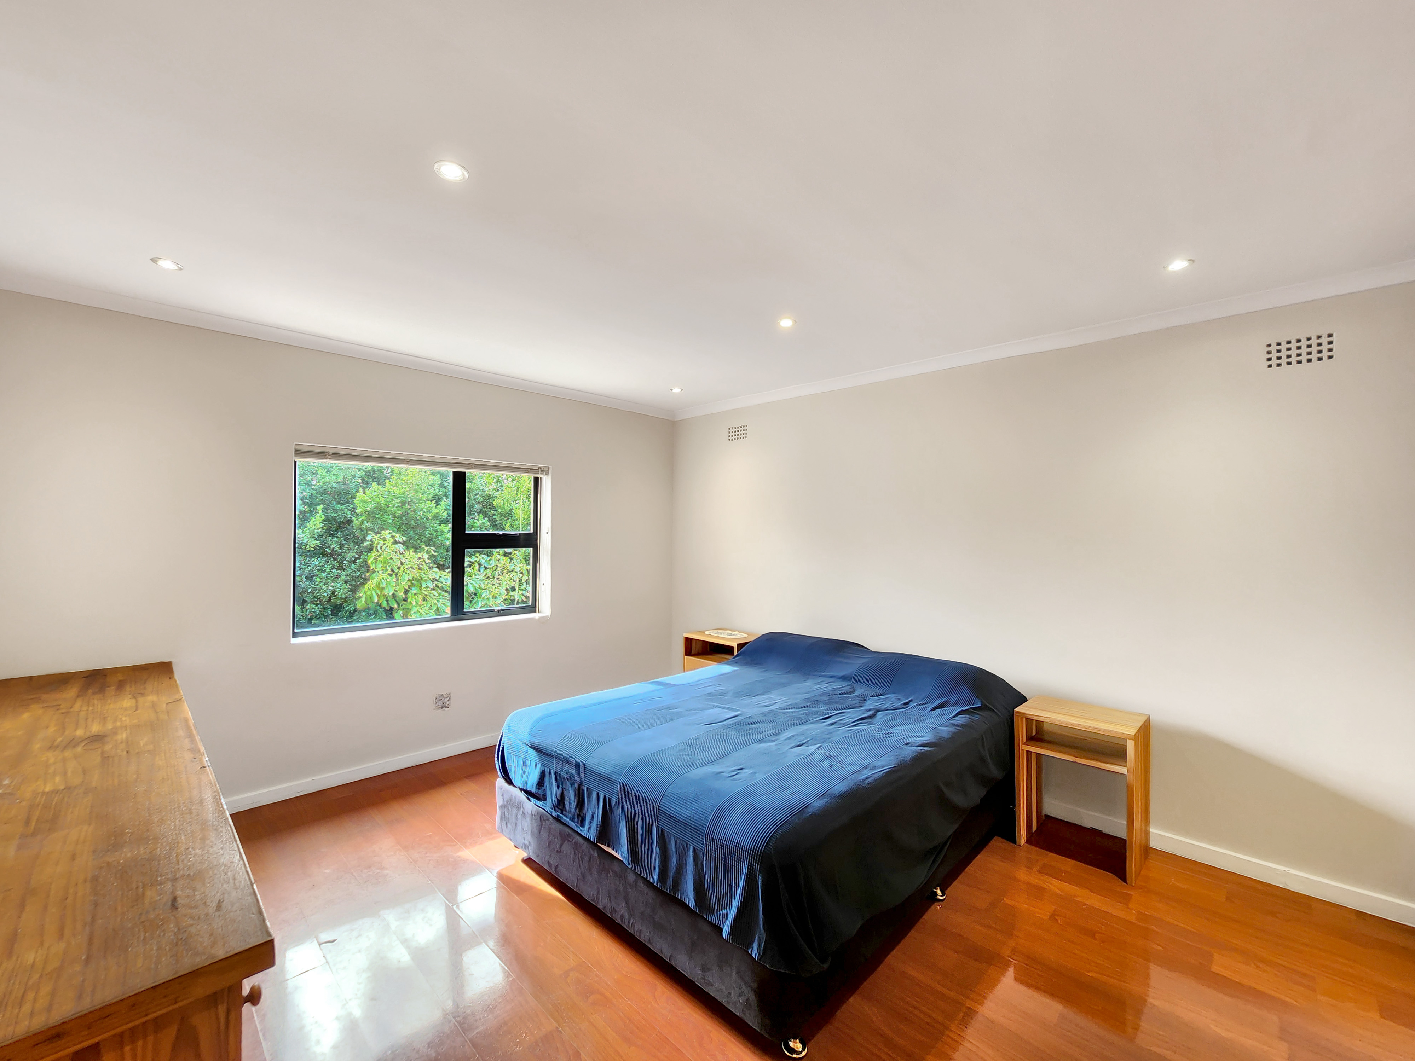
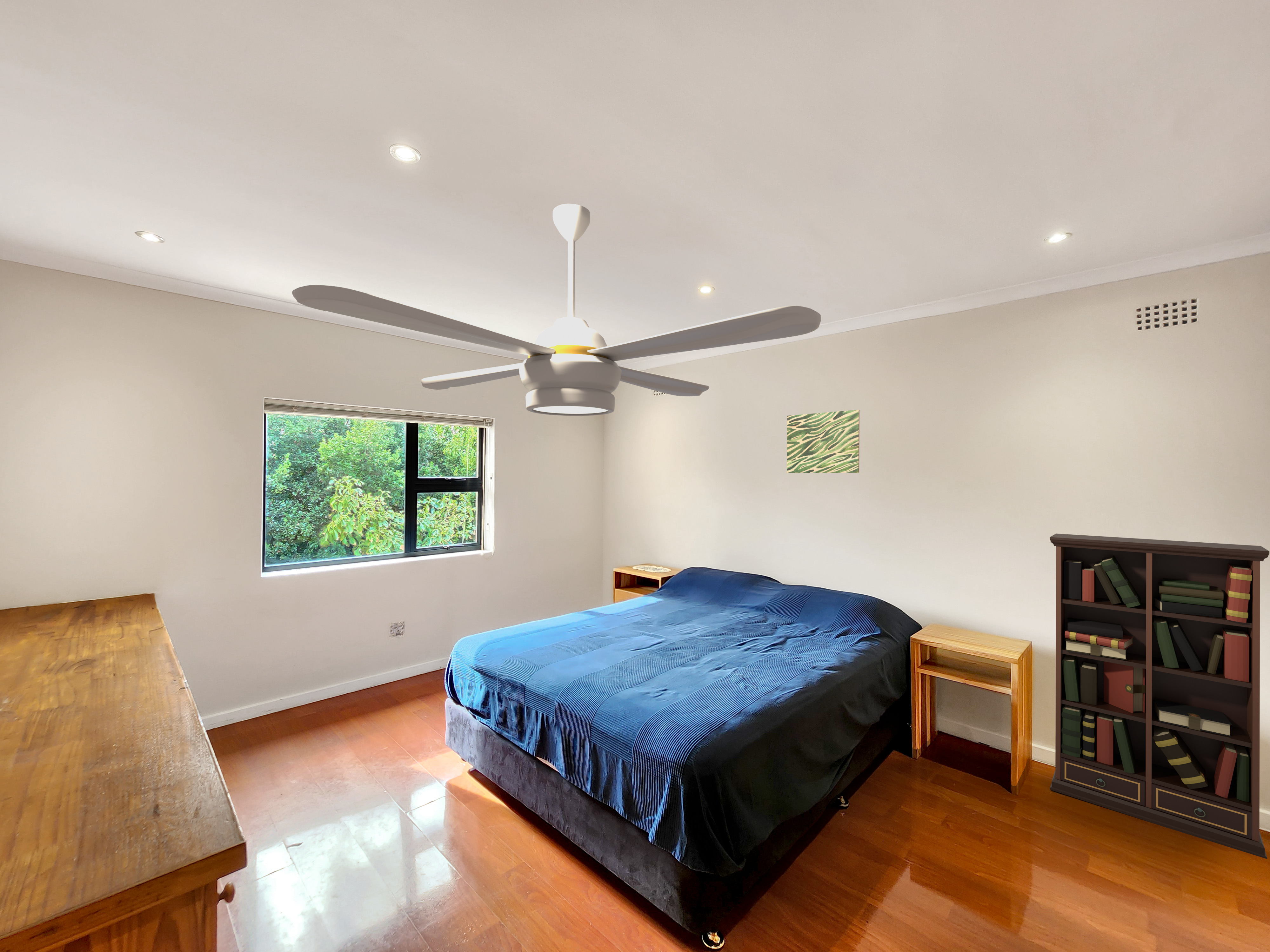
+ wall art (821, 443)
+ ceiling fan (571, 312)
+ bookcase (1148, 675)
